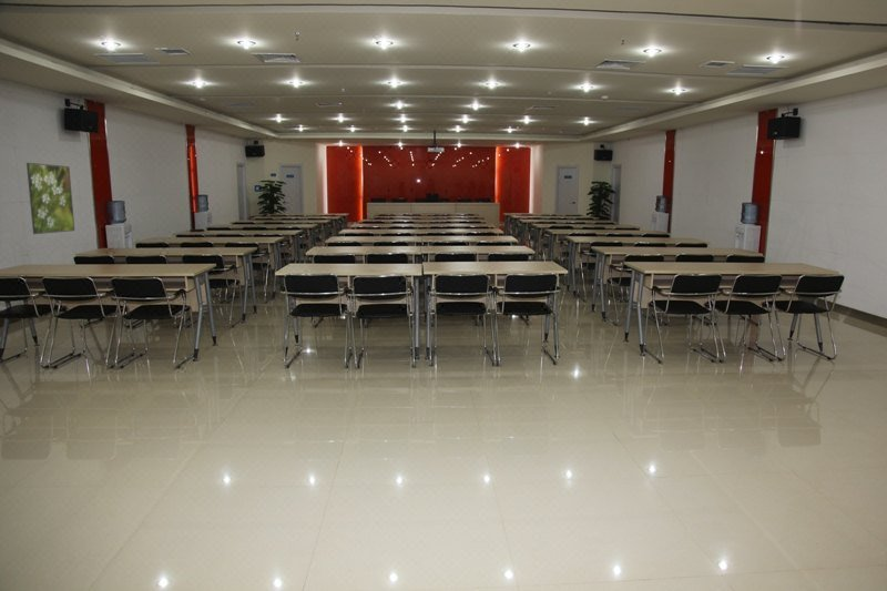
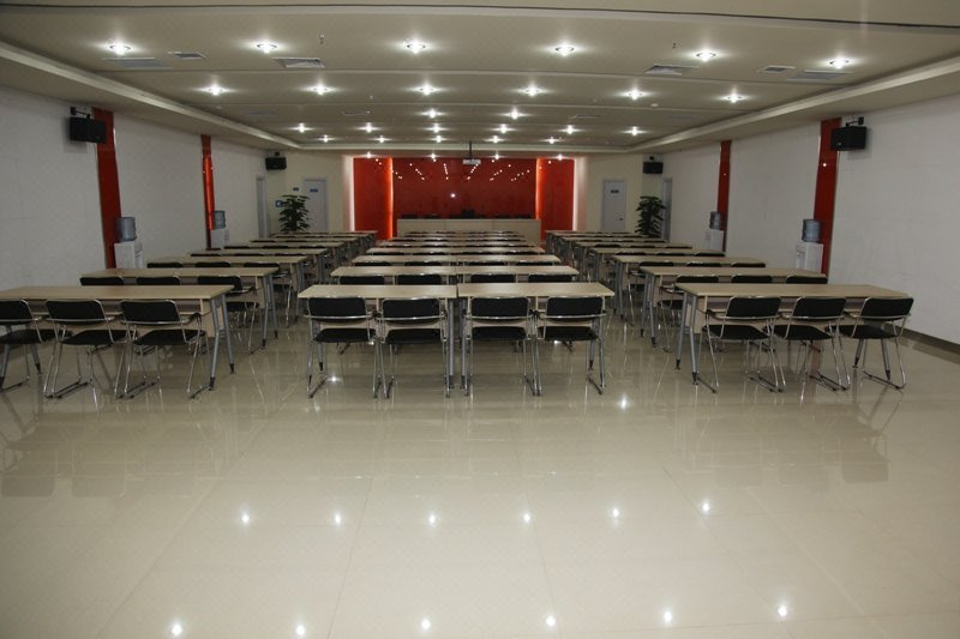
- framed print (51, 198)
